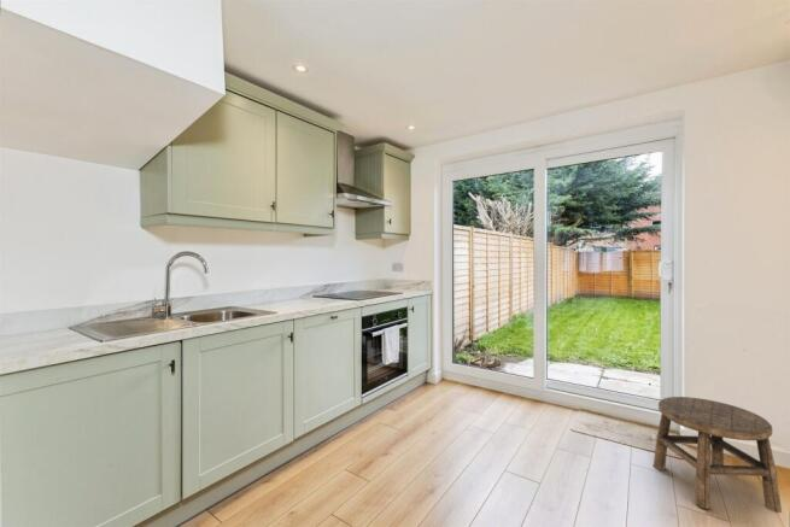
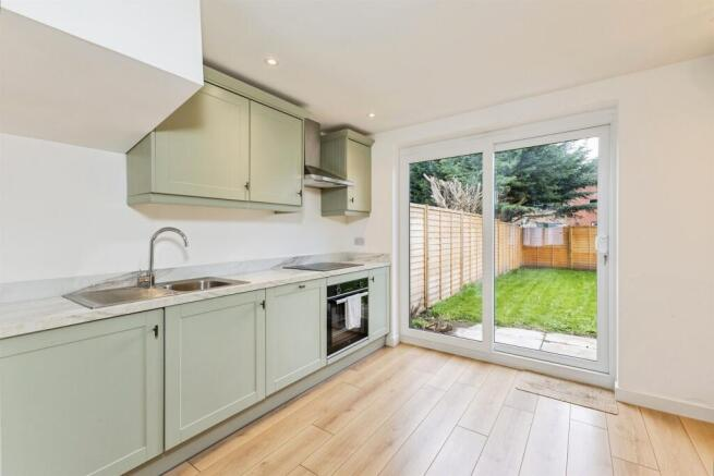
- stool (712, 449)
